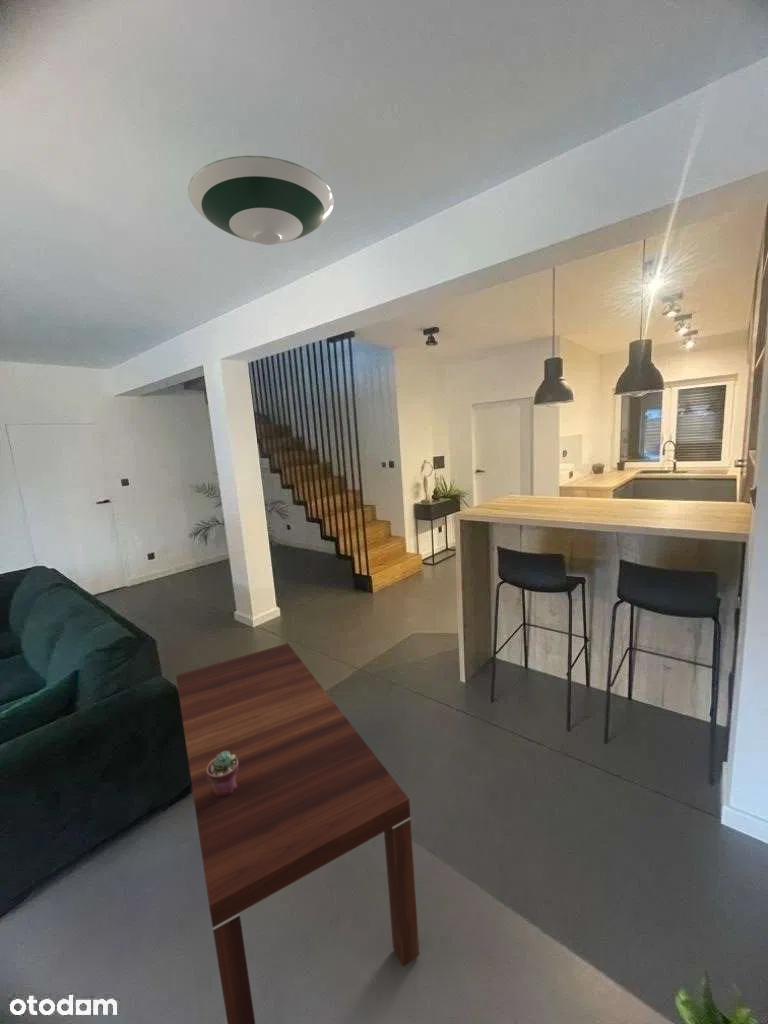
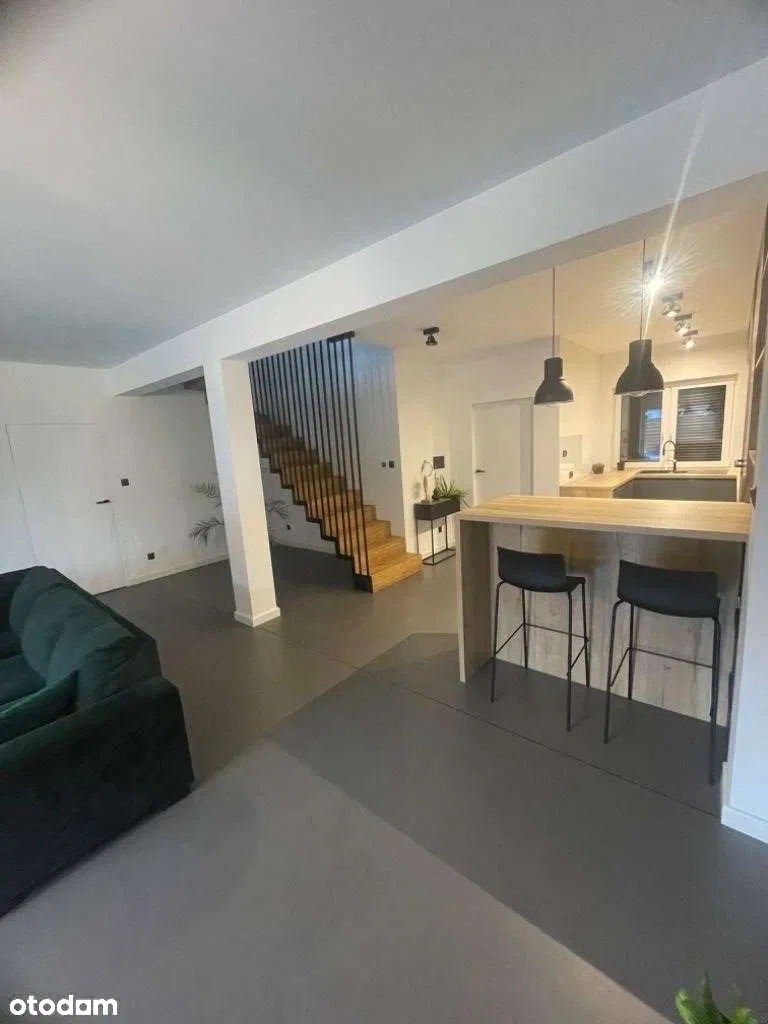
- coffee table (272, 785)
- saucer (266, 221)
- potted succulent (223, 771)
